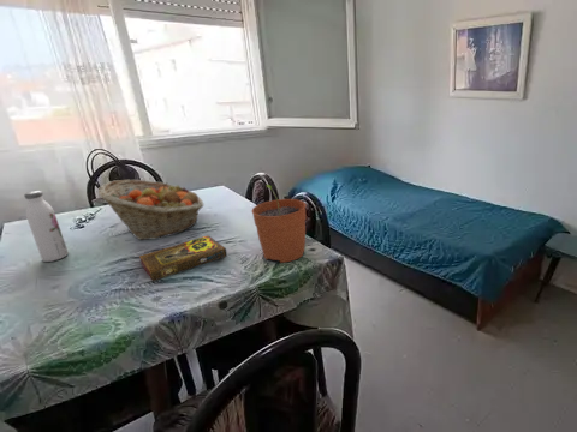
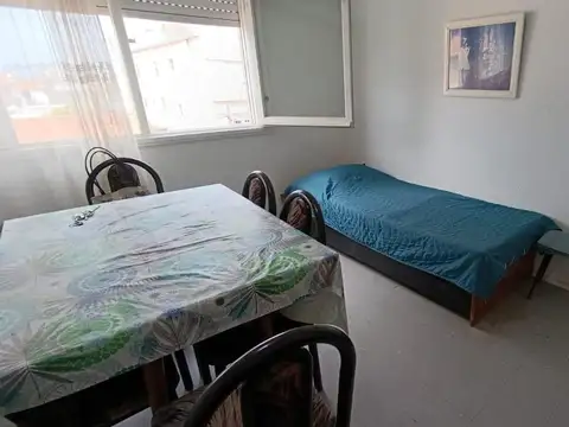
- book (183, 256)
- water bottle (44, 226)
- fruit basket (154, 203)
- plant pot (280, 218)
